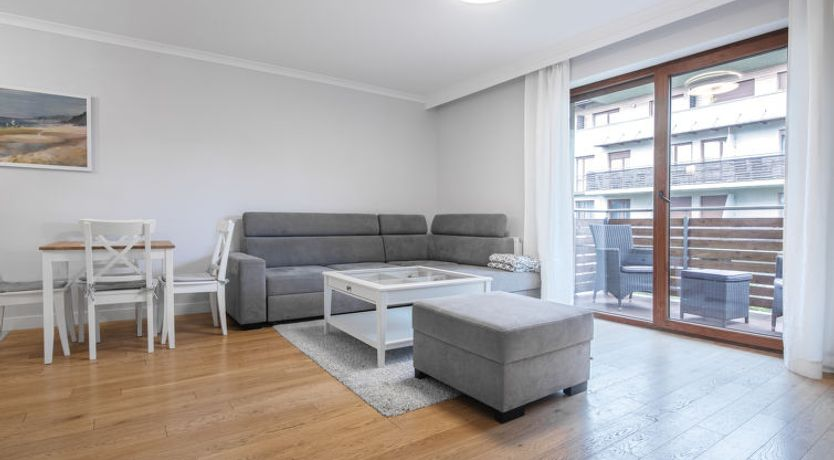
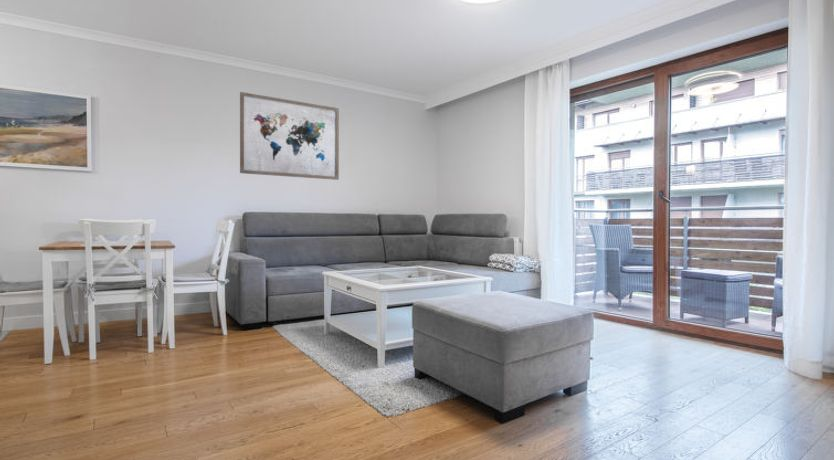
+ wall art (292, 138)
